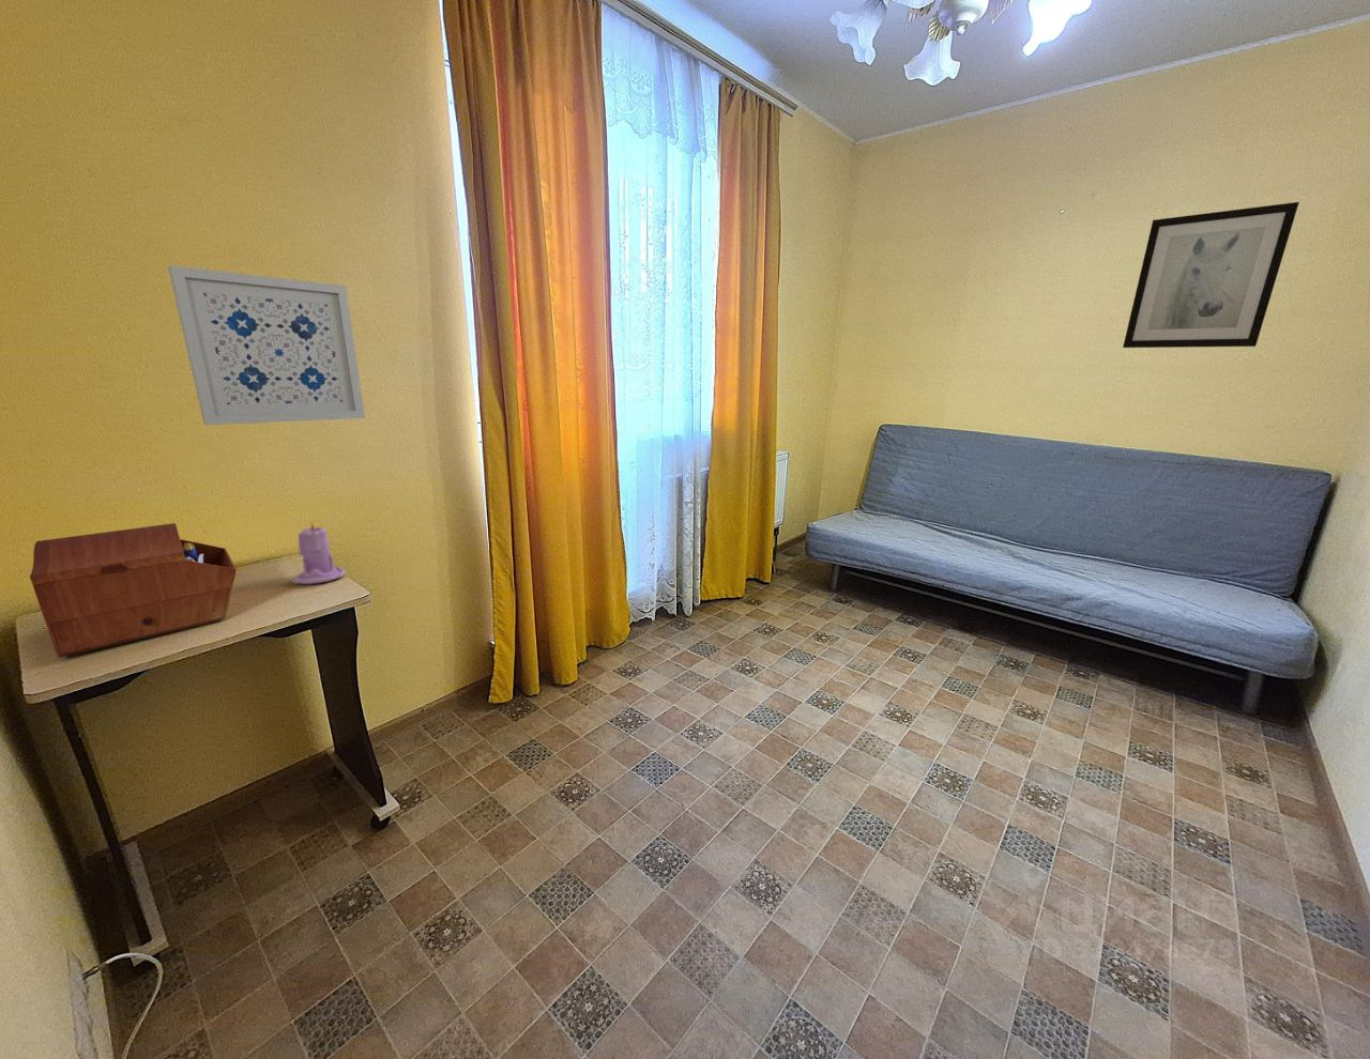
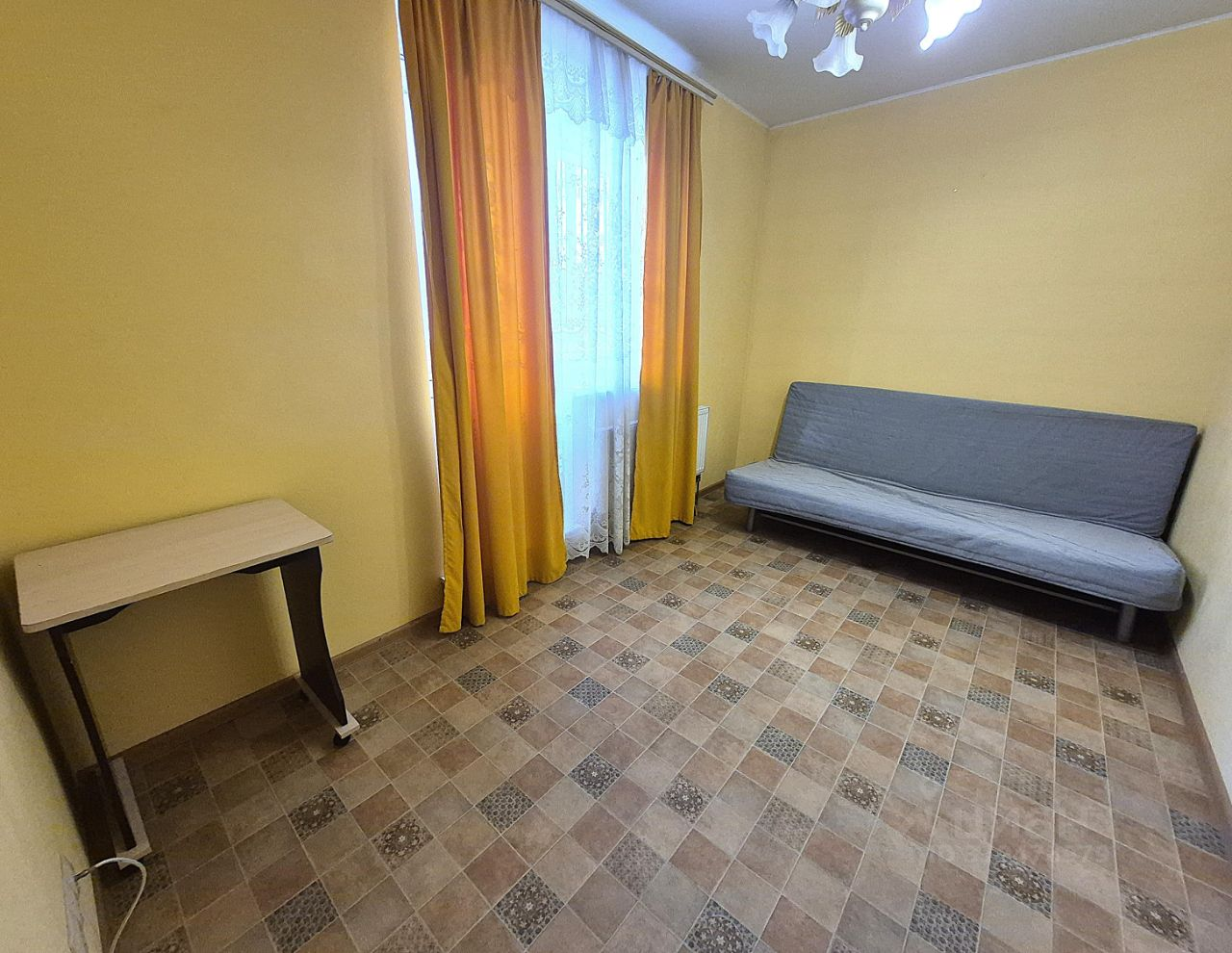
- wall art (1202, 281)
- candle (316, 549)
- wall art (278, 351)
- sewing box (147, 579)
